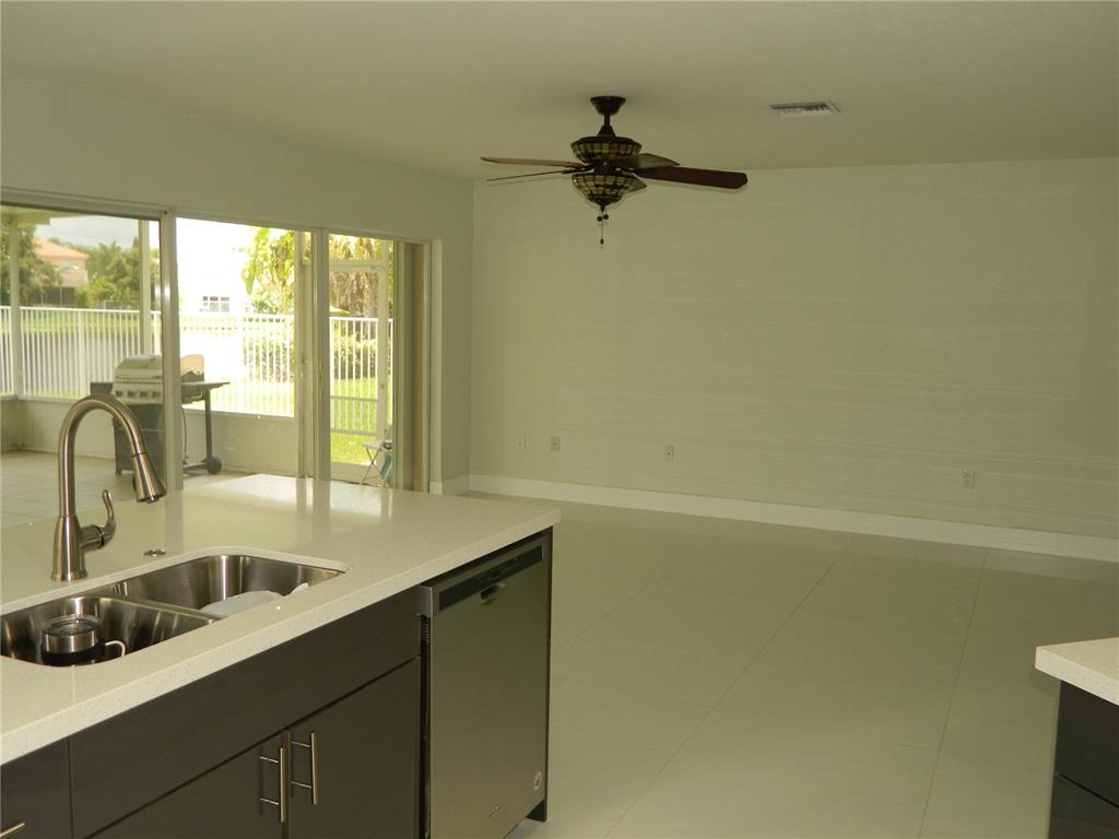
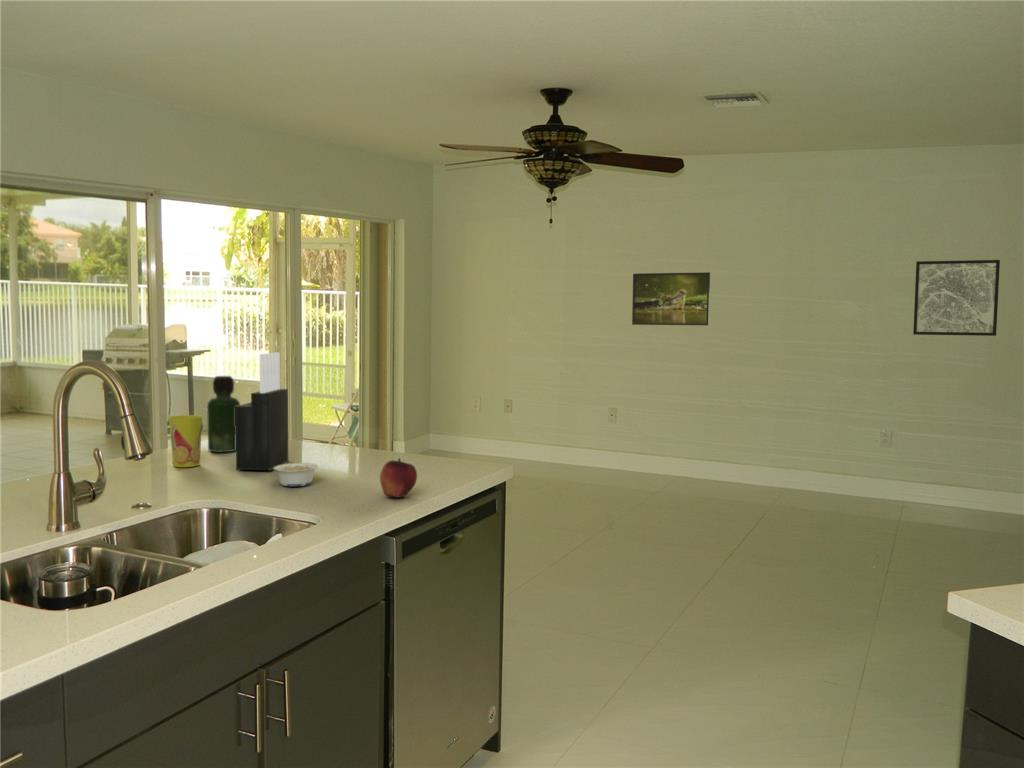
+ cup (186, 441)
+ knife block (258, 409)
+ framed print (670, 299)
+ wall art (955, 298)
+ bottle (223, 413)
+ legume (295, 473)
+ fruit (398, 477)
